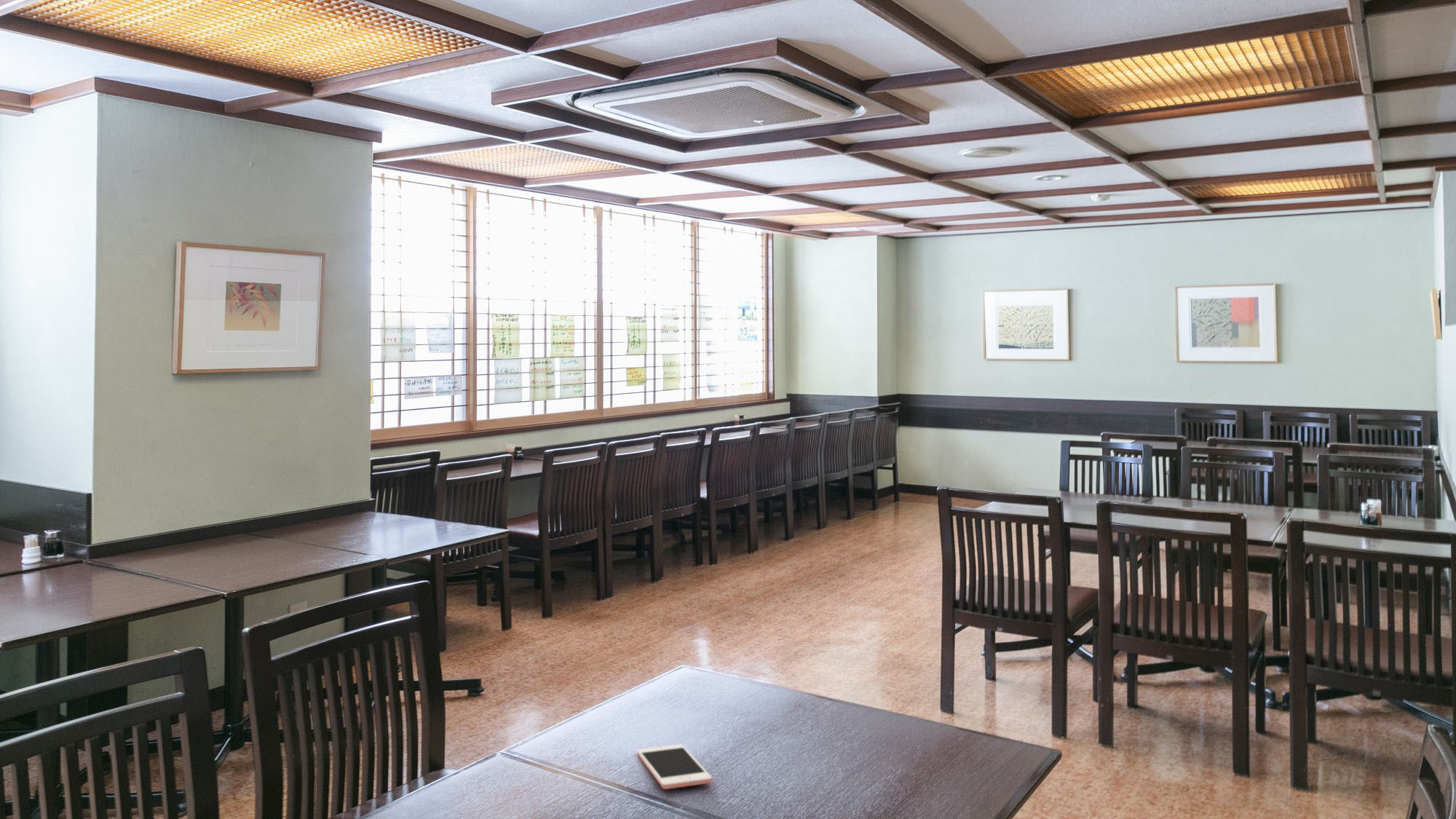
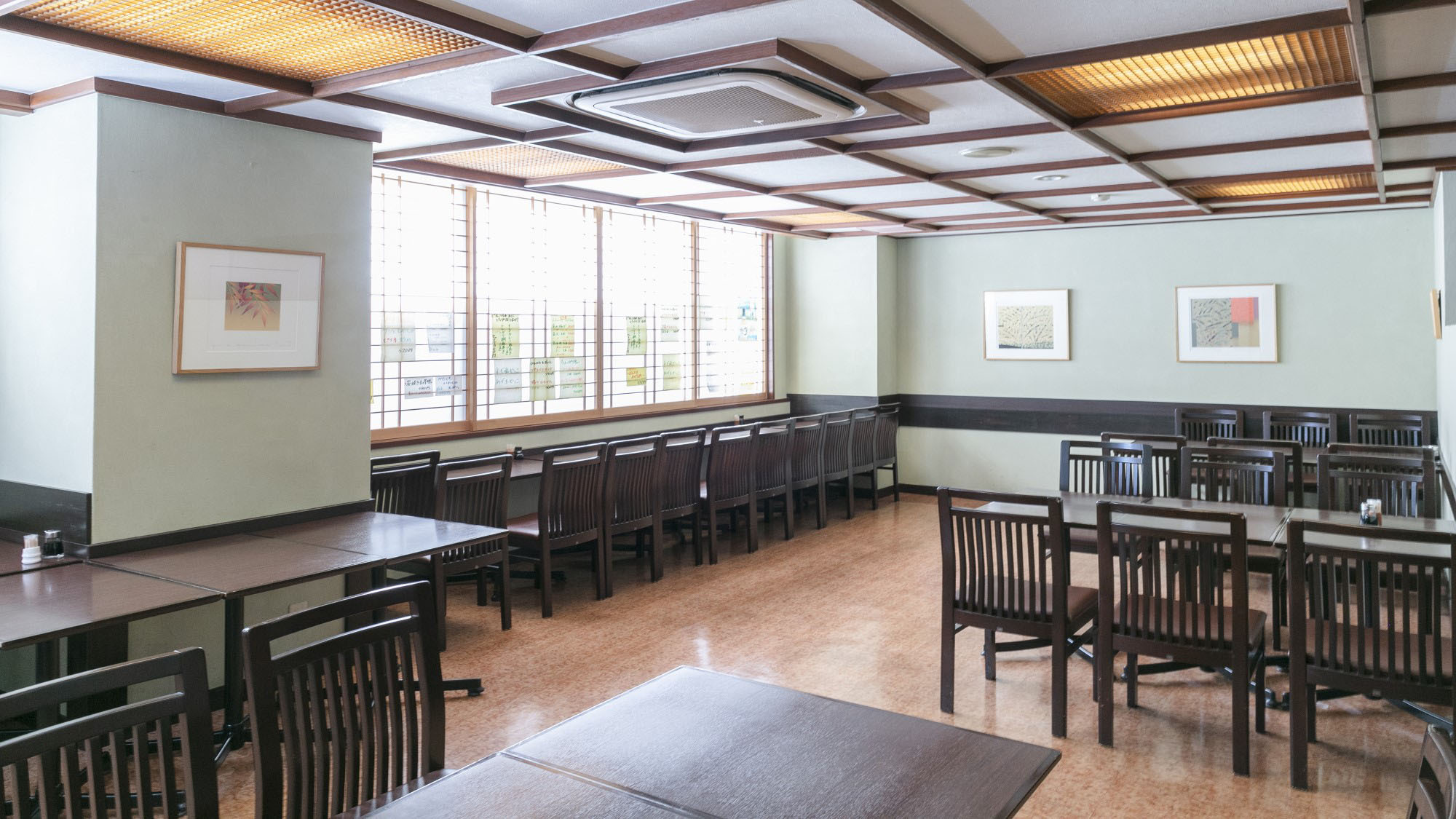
- cell phone (673, 765)
